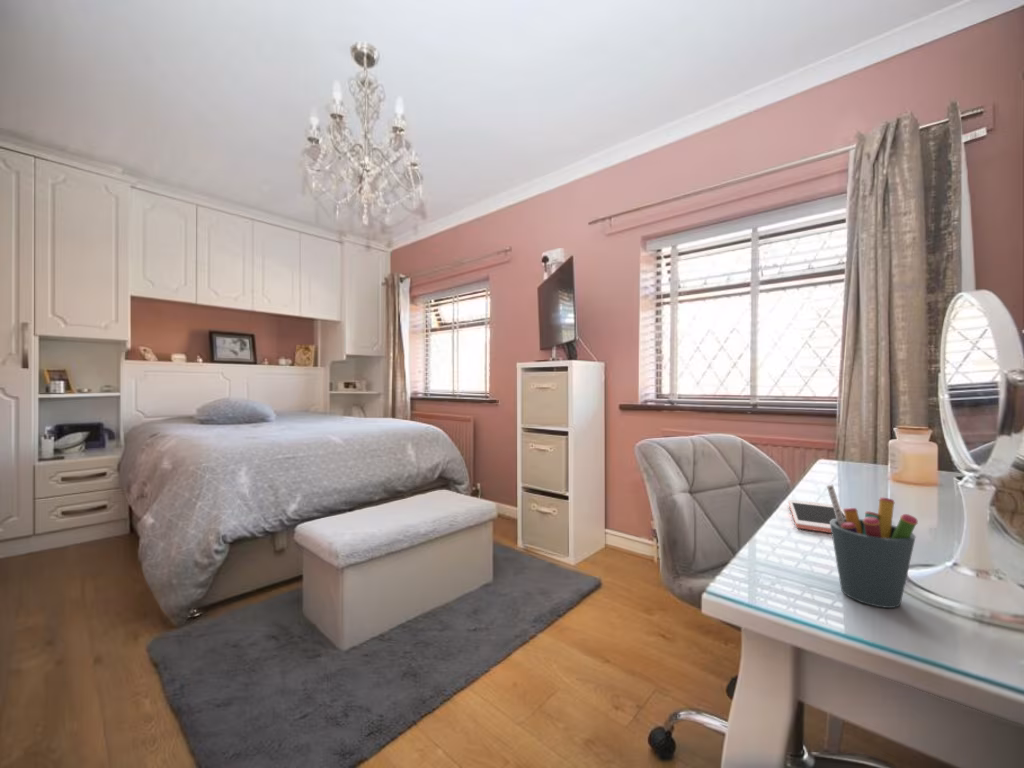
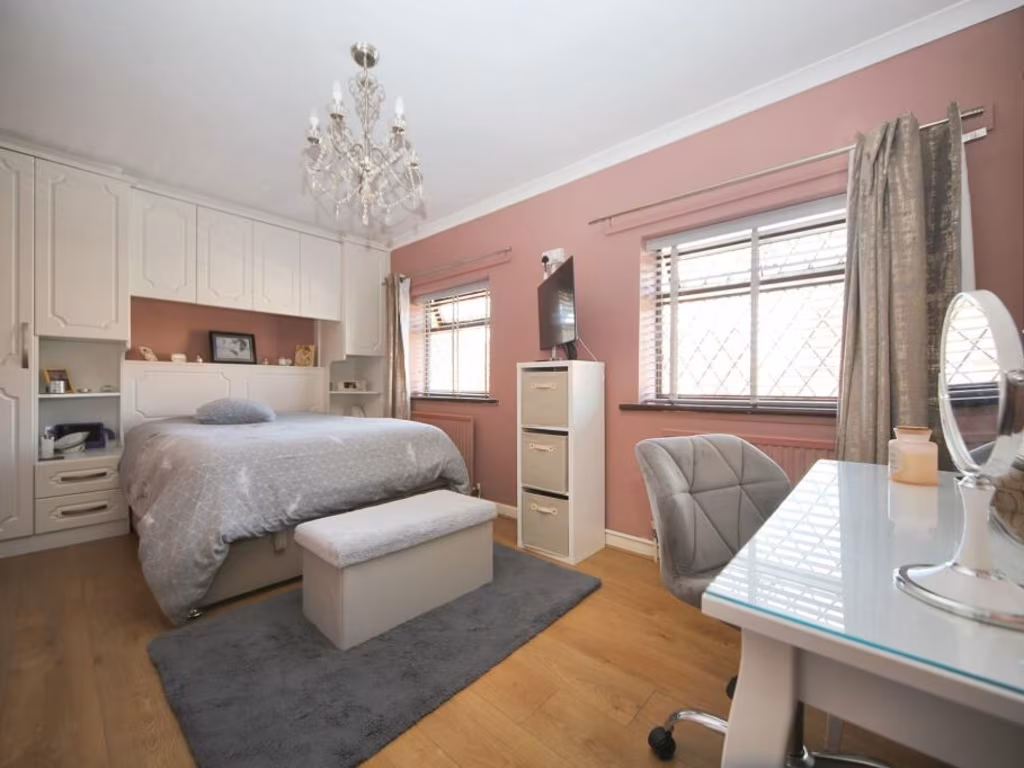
- cell phone (819, 515)
- pen holder (870, 543)
